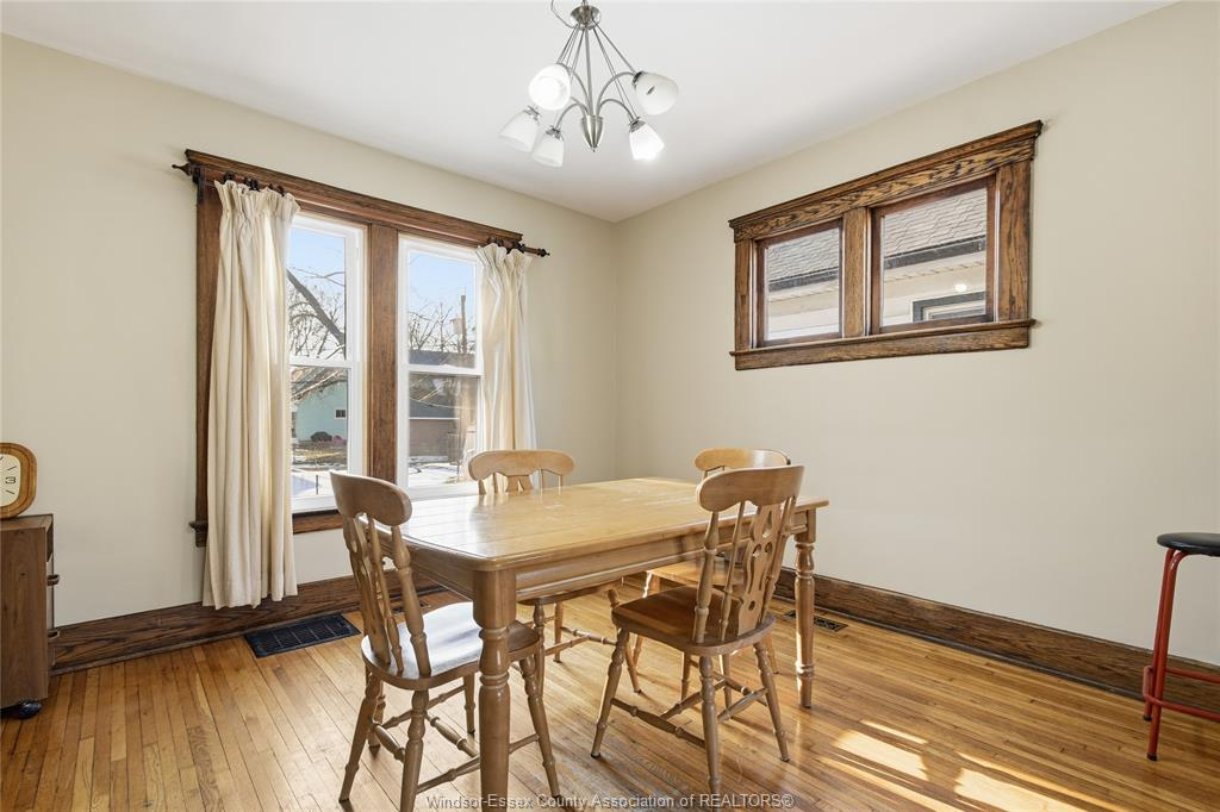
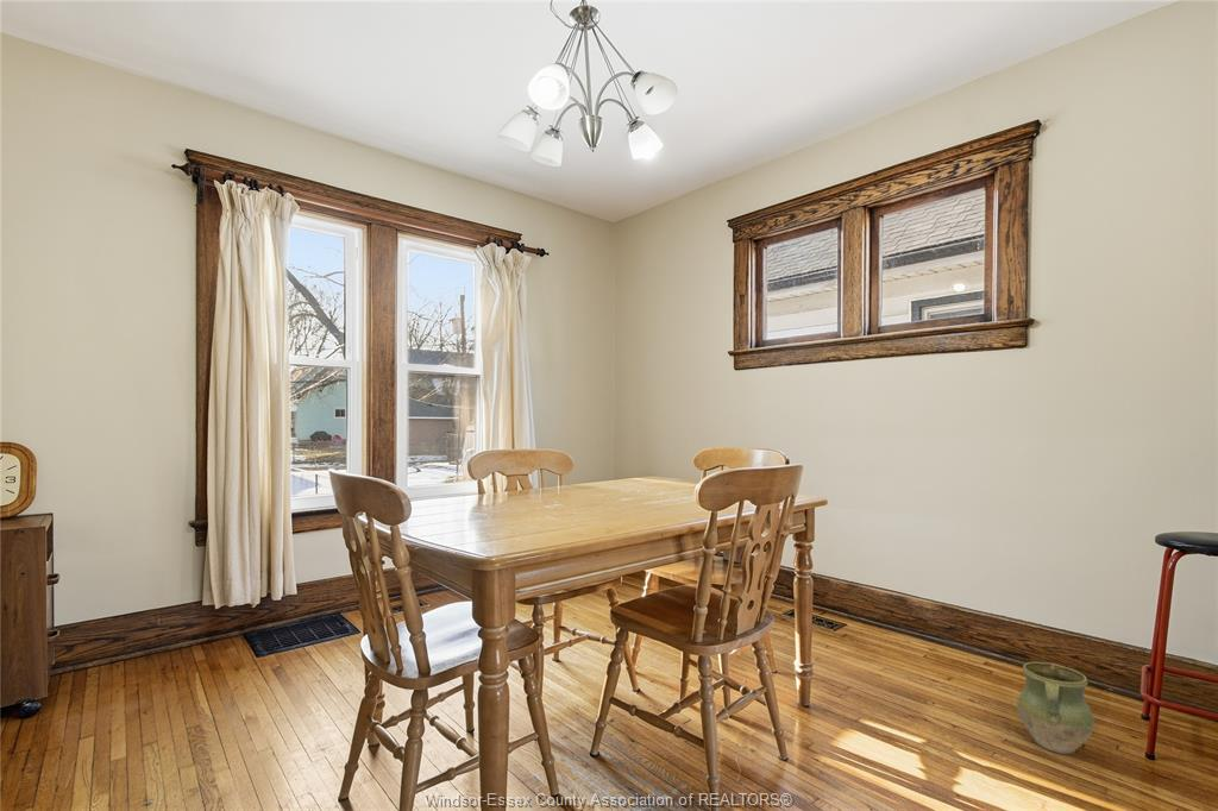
+ ceramic jug (1054, 710)
